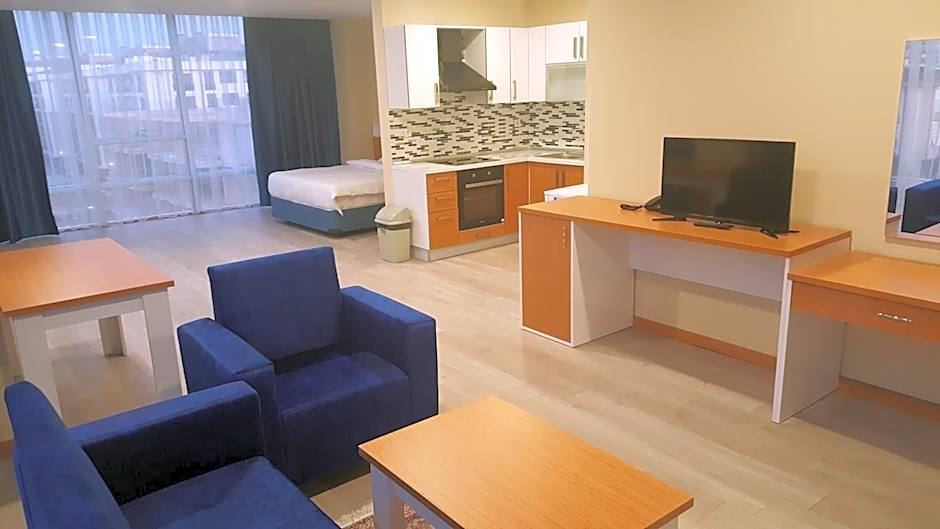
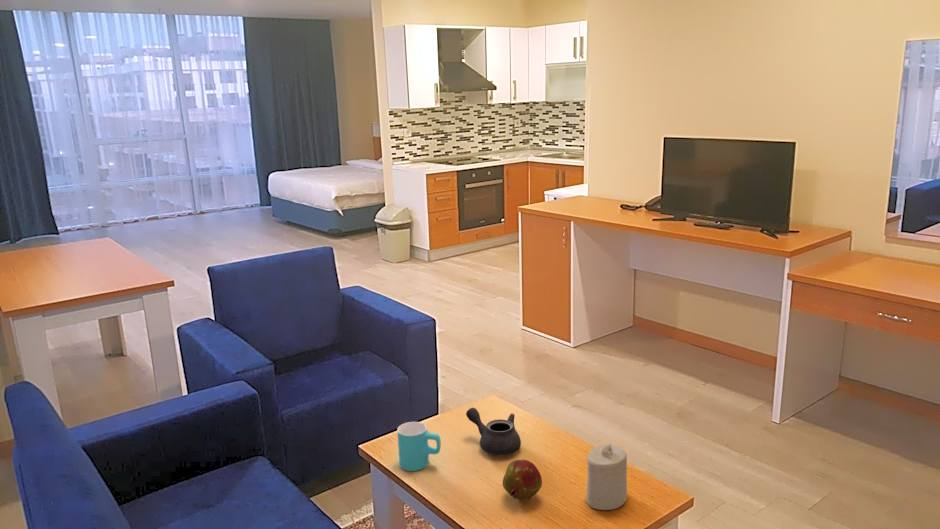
+ candle (606, 472)
+ teapot (493, 428)
+ cup (417, 447)
+ fruit (521, 481)
